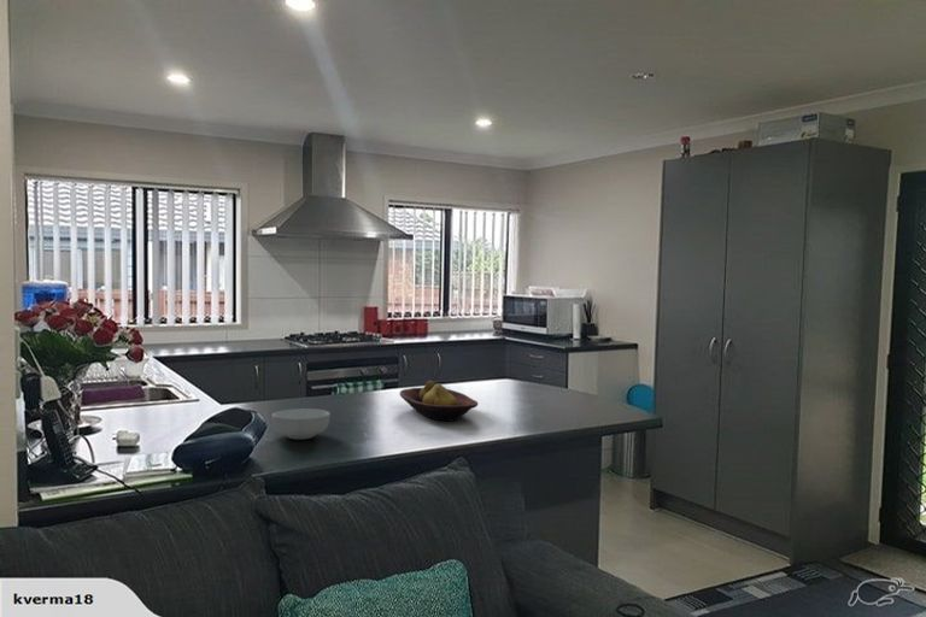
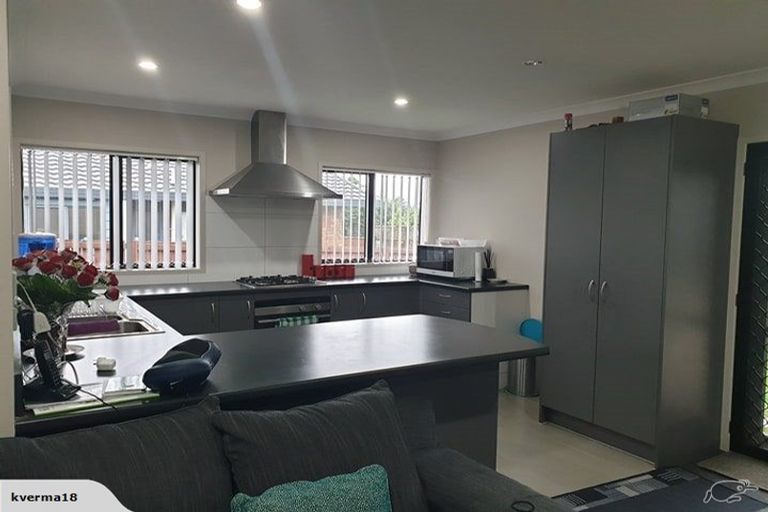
- fruit bowl (436, 398)
- cereal bowl (300, 424)
